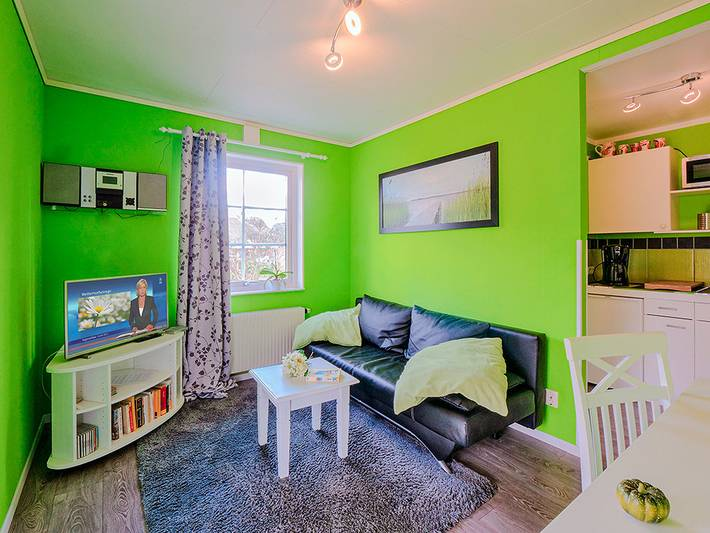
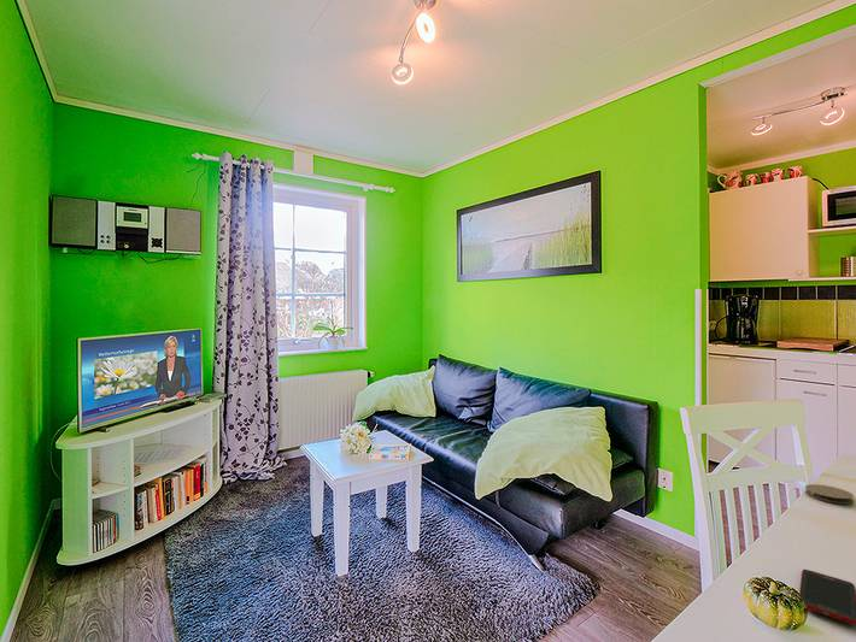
+ coaster (828, 493)
+ cell phone (827, 594)
